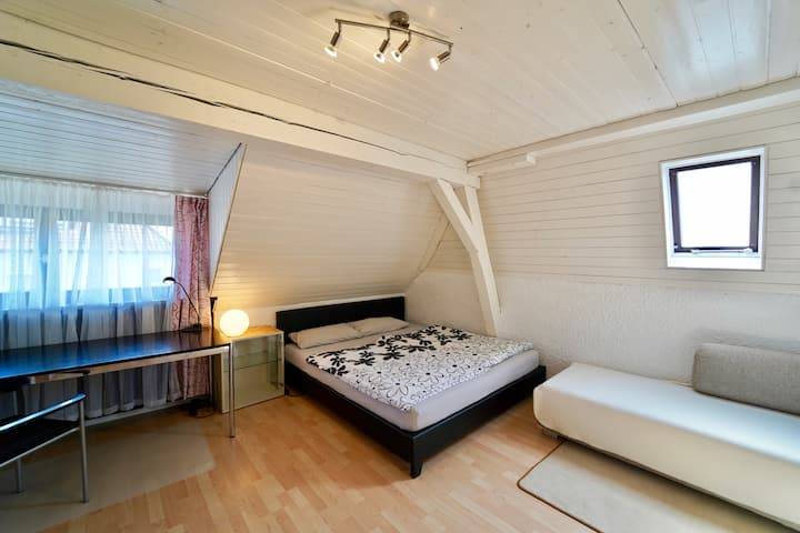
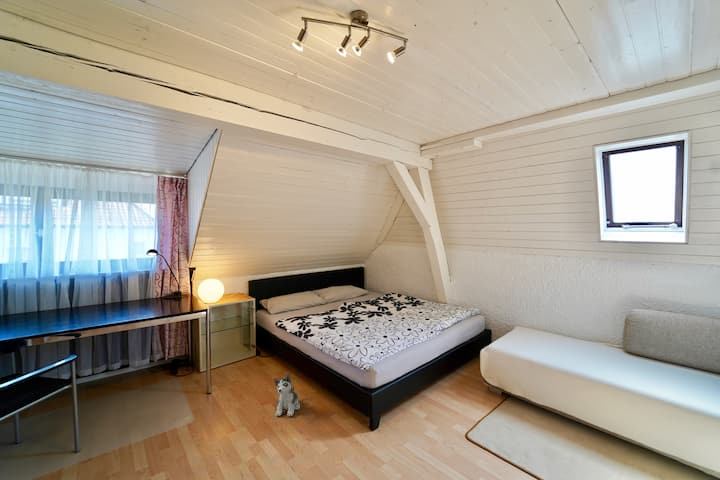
+ plush toy (287, 389)
